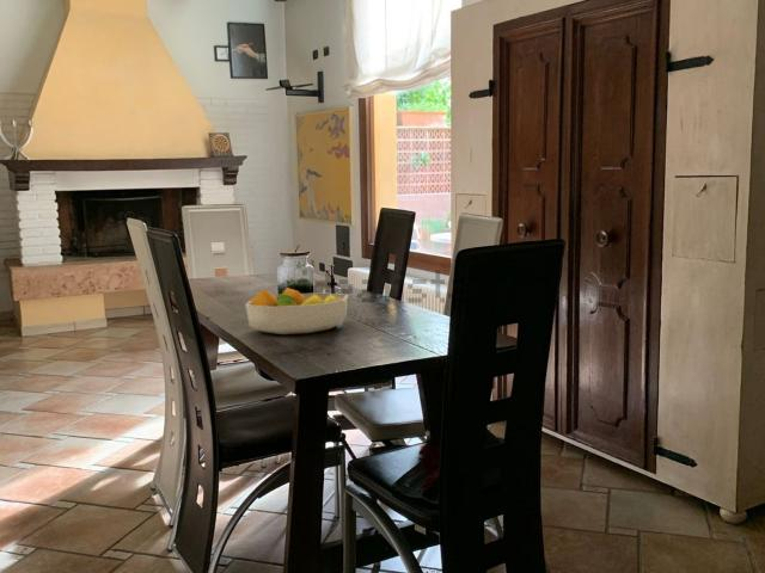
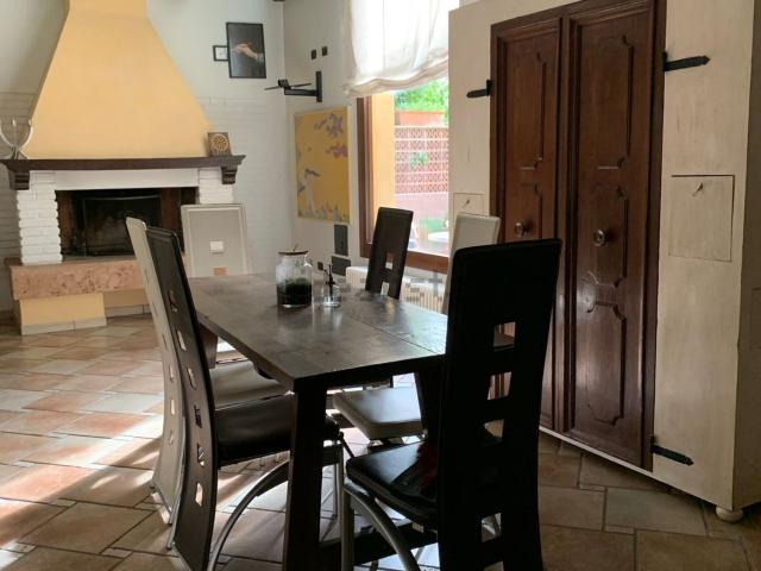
- fruit bowl (298, 307)
